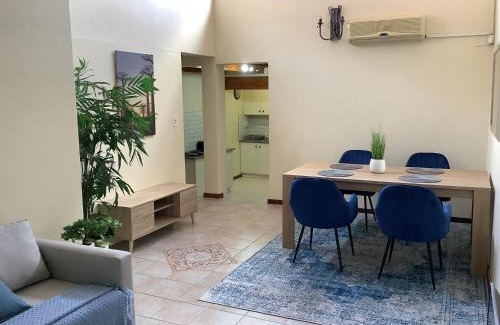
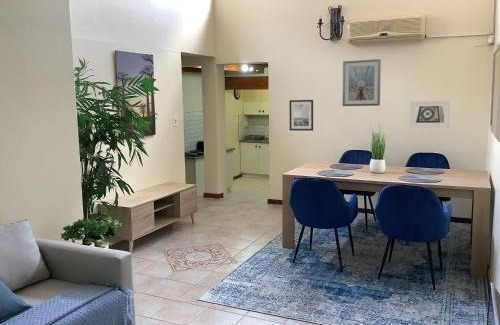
+ picture frame (361, 83)
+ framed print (429, 114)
+ wall art (301, 115)
